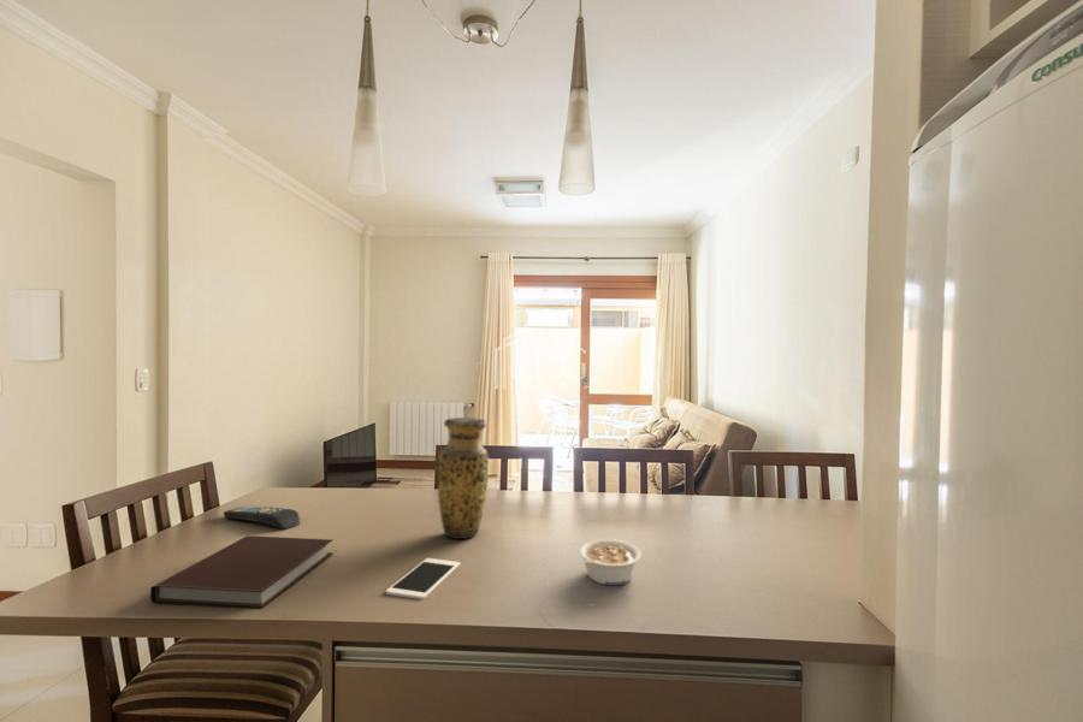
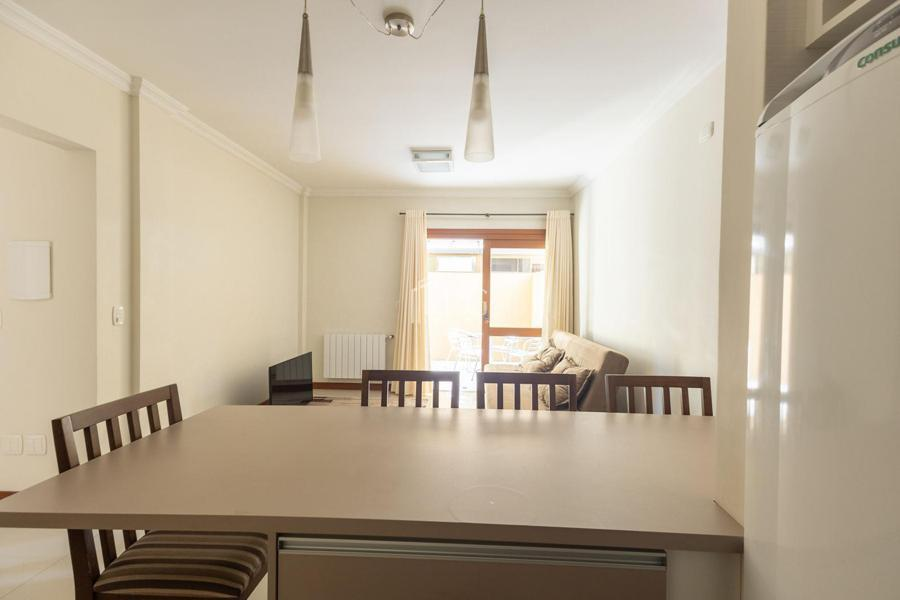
- notebook (251, 567)
- legume (609, 561)
- remote control (261, 515)
- cell phone (425, 576)
- vase (462, 477)
